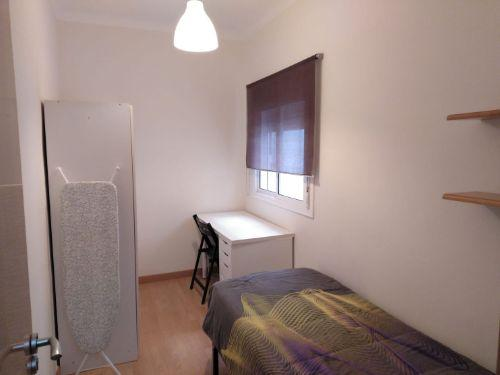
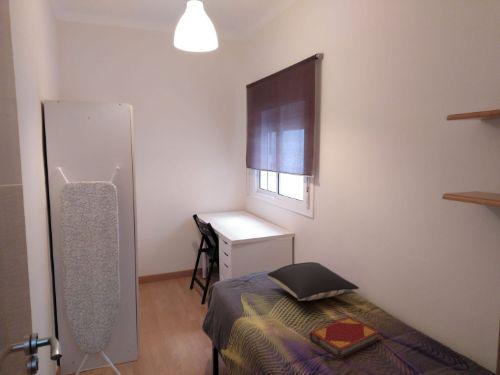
+ pillow (310, 281)
+ hardback book (344, 335)
